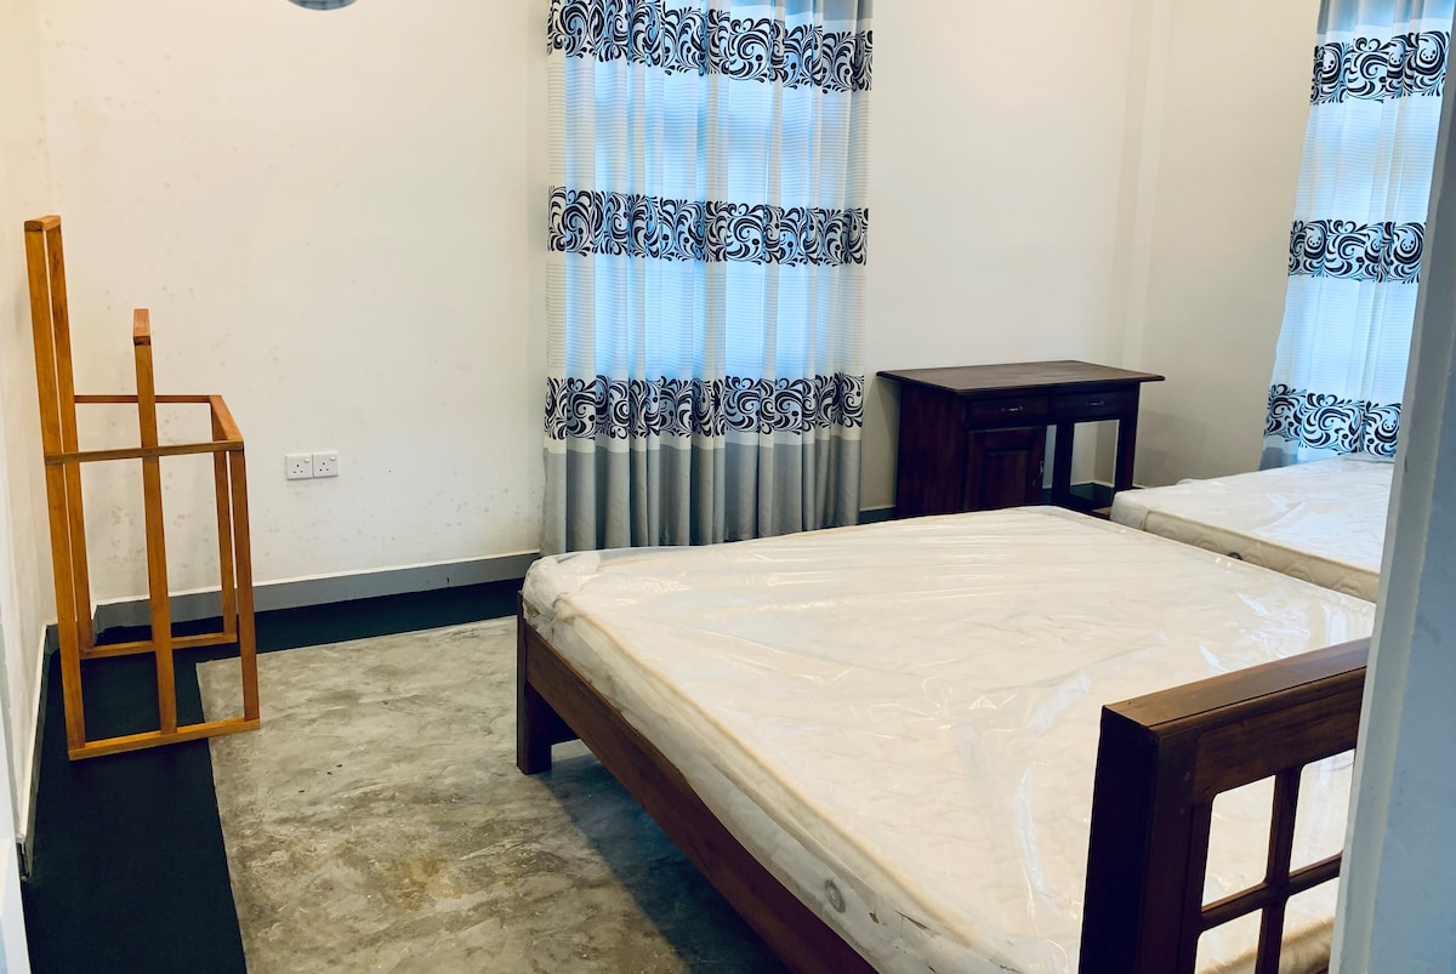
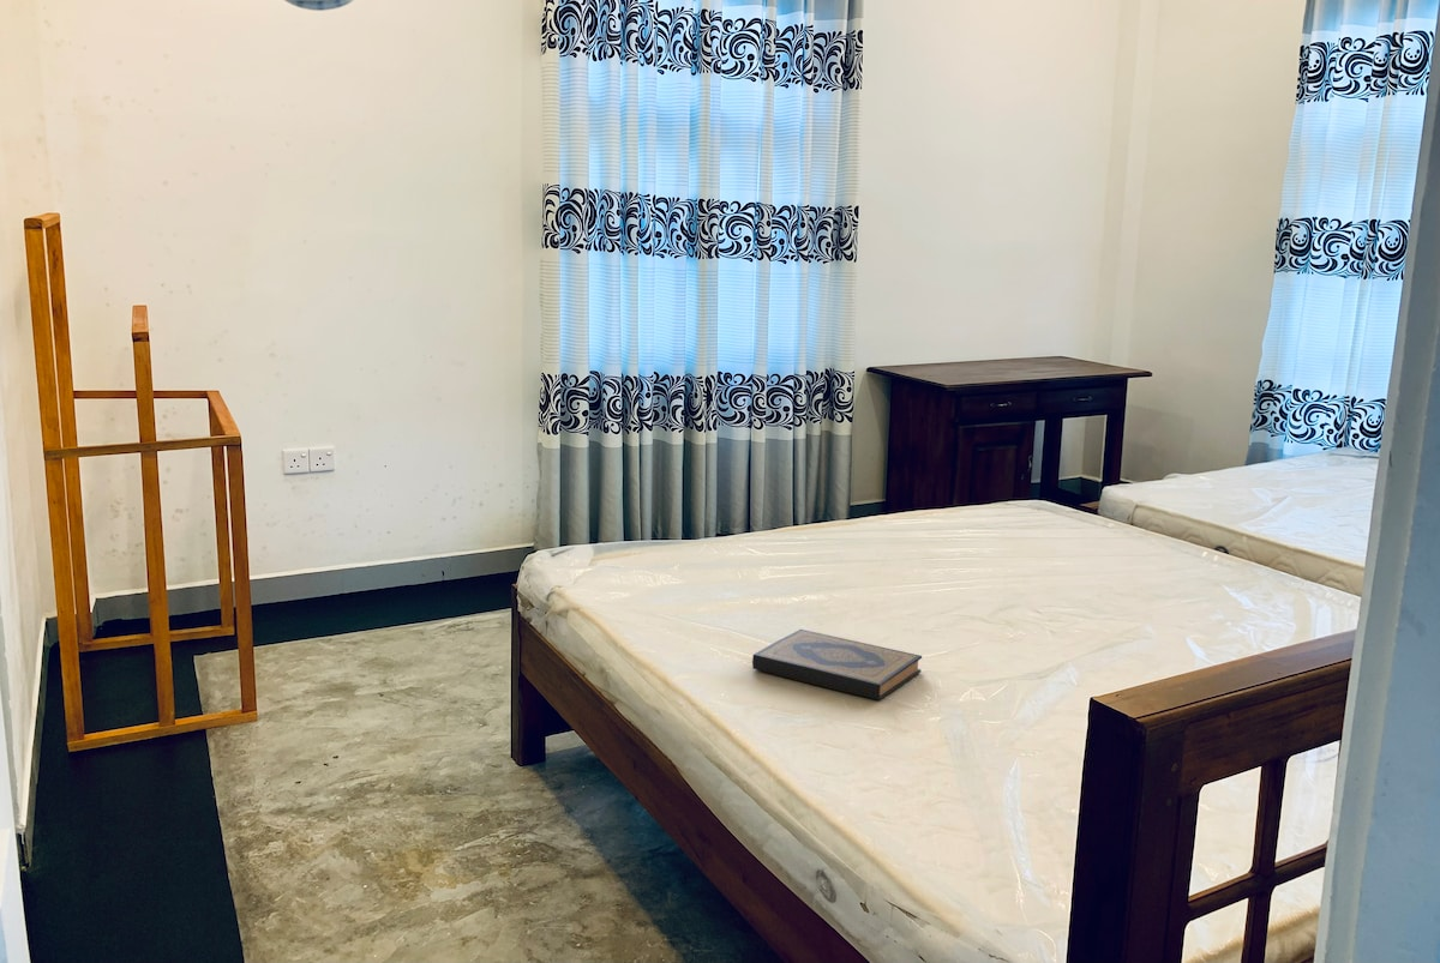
+ hardback book (836, 662)
